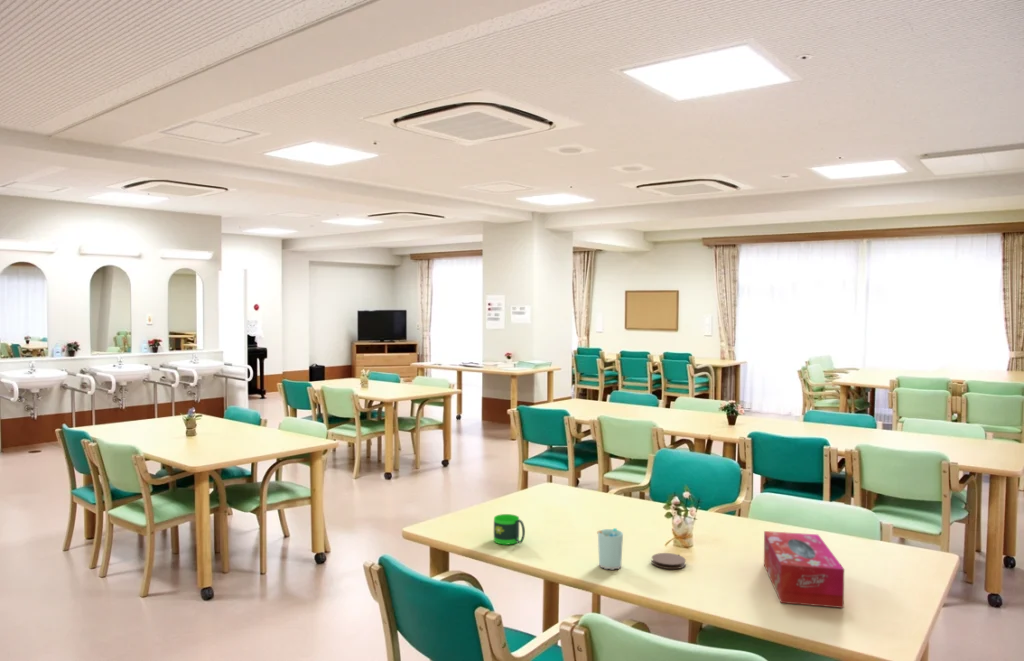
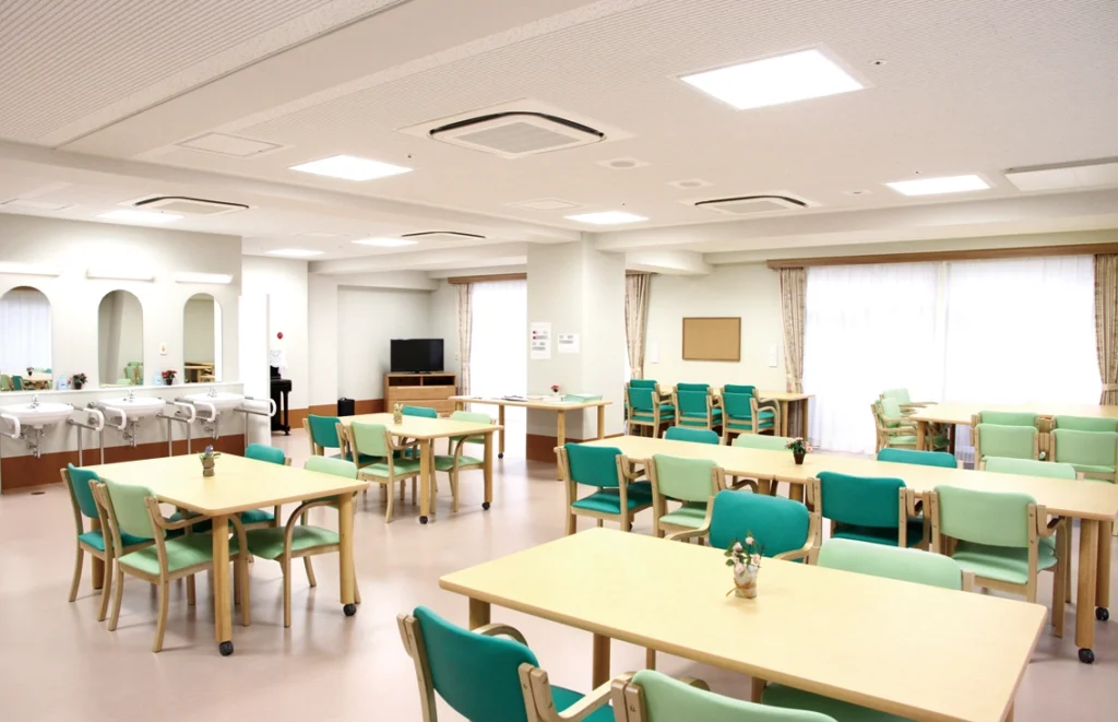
- mug (510, 529)
- tissue box (800, 566)
- coaster (668, 560)
- cup (609, 545)
